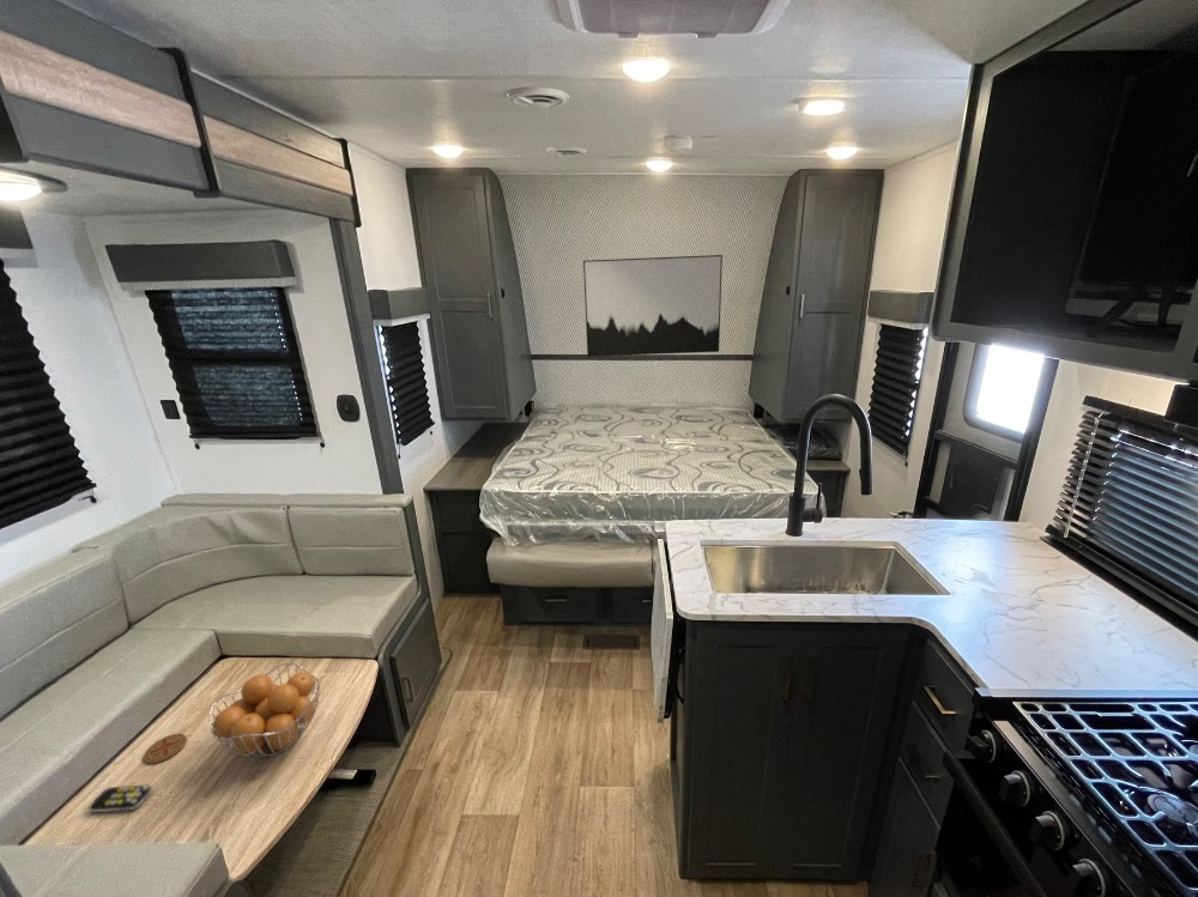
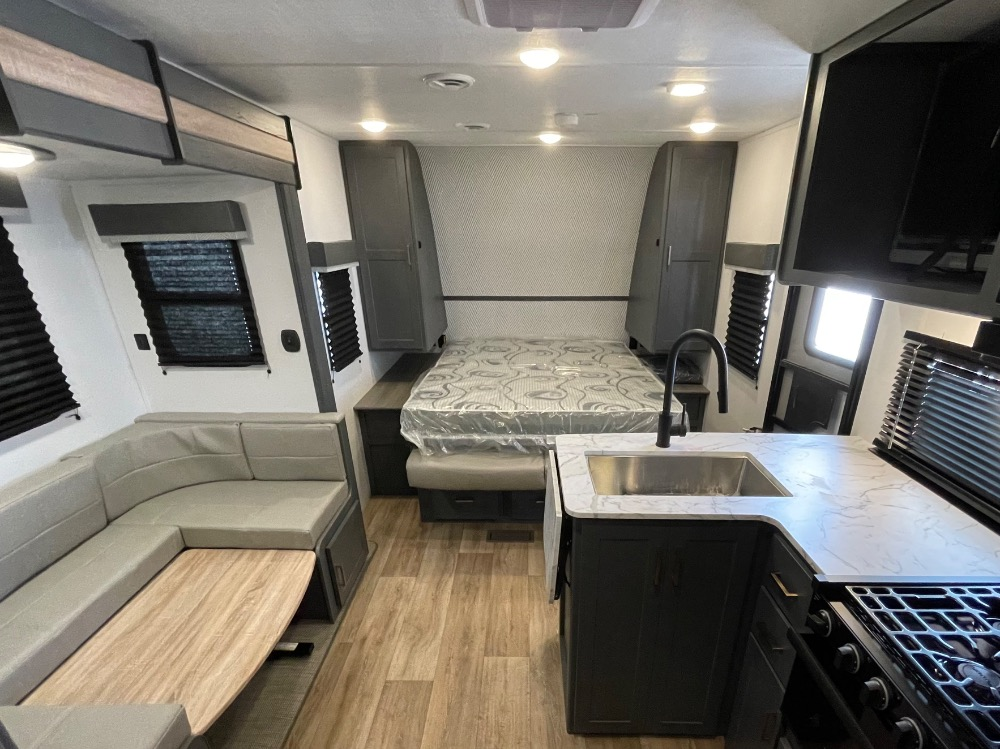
- wall art (652, 307)
- remote control (121, 798)
- coaster (165, 747)
- fruit basket (270, 713)
